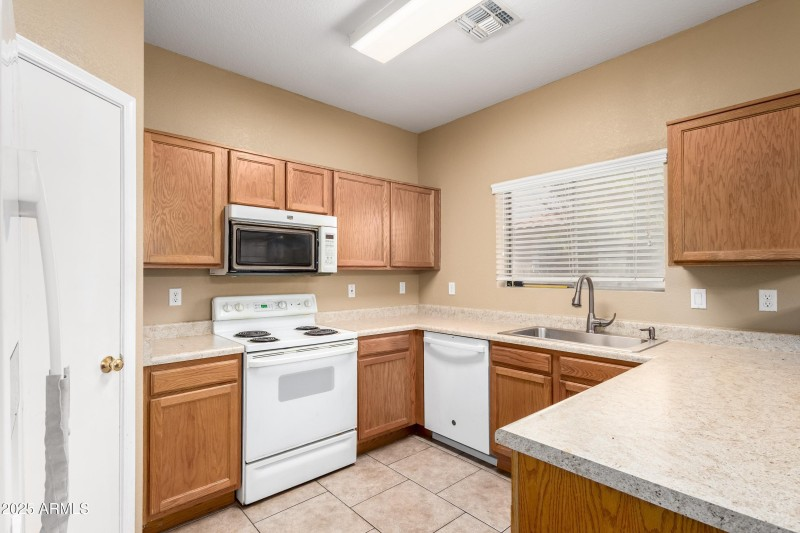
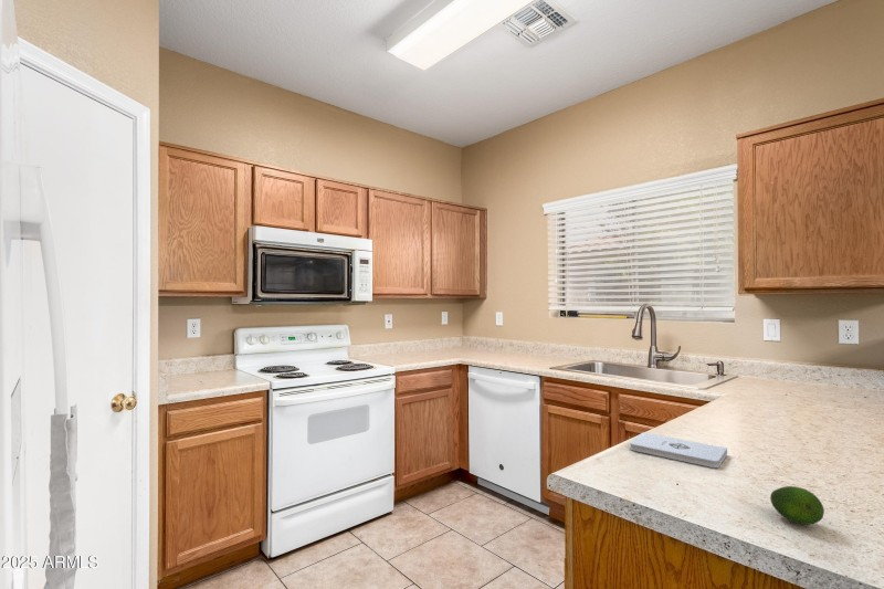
+ notepad (676, 449)
+ fruit (796, 504)
